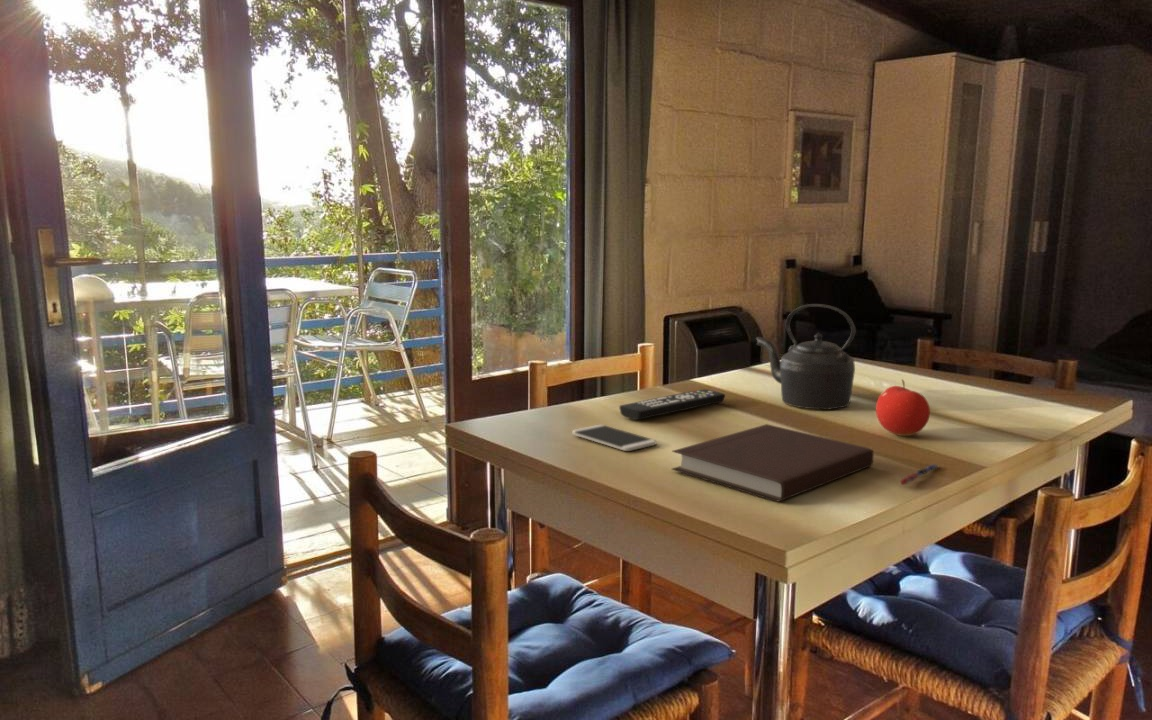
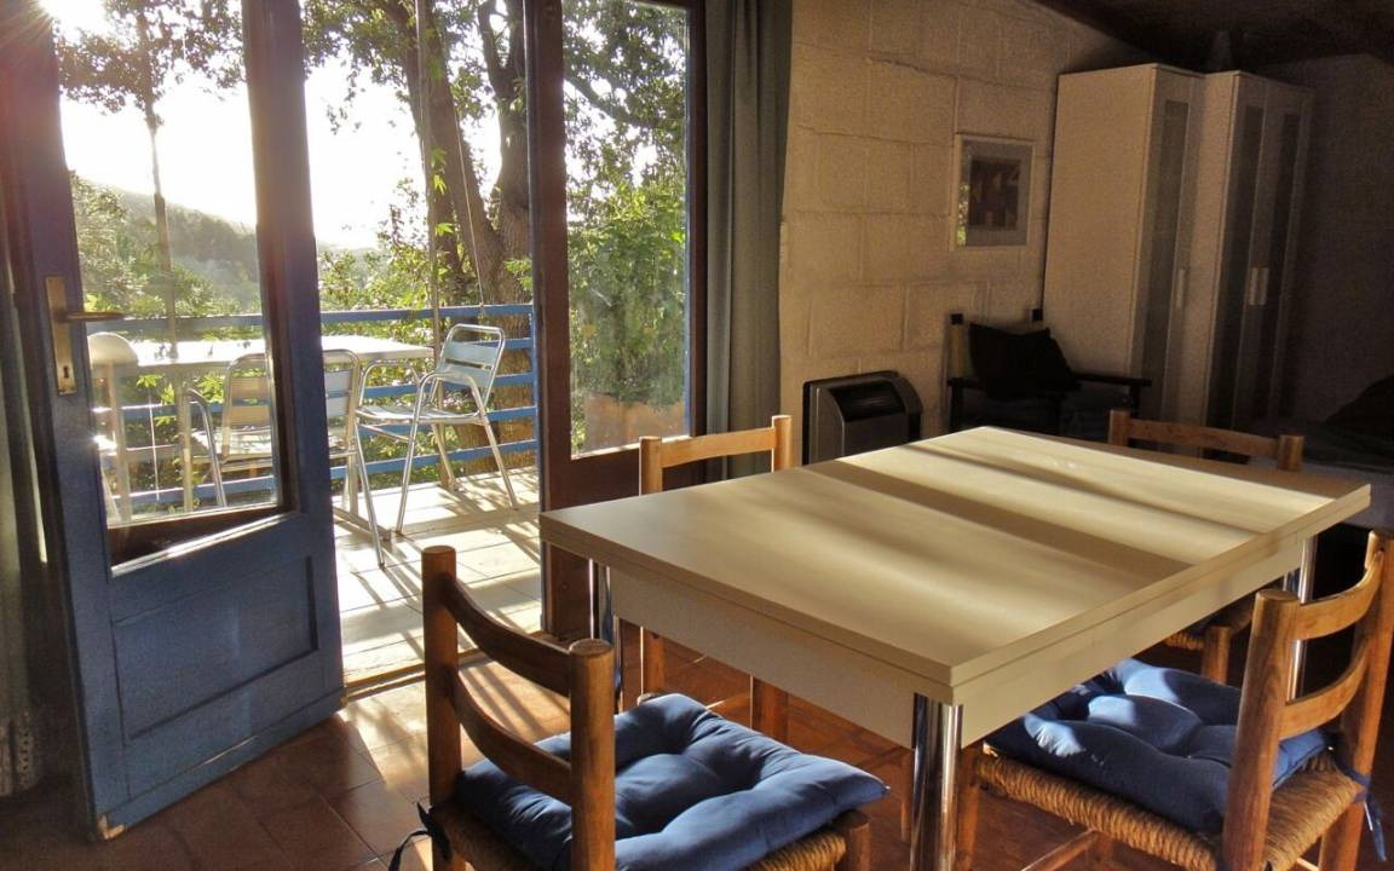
- remote control (673, 404)
- smartphone (613, 437)
- kettle (802, 351)
- notebook (773, 459)
- pen (919, 472)
- fruit (902, 407)
